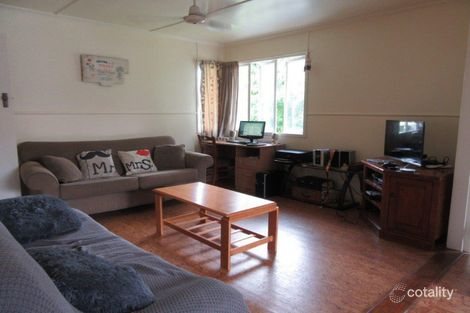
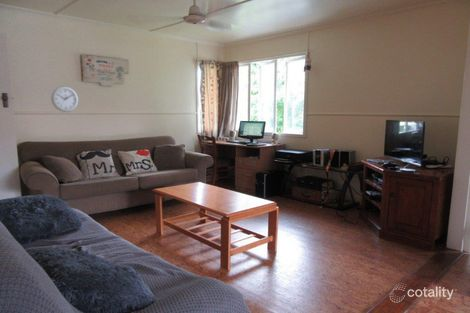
+ wall clock (65, 99)
